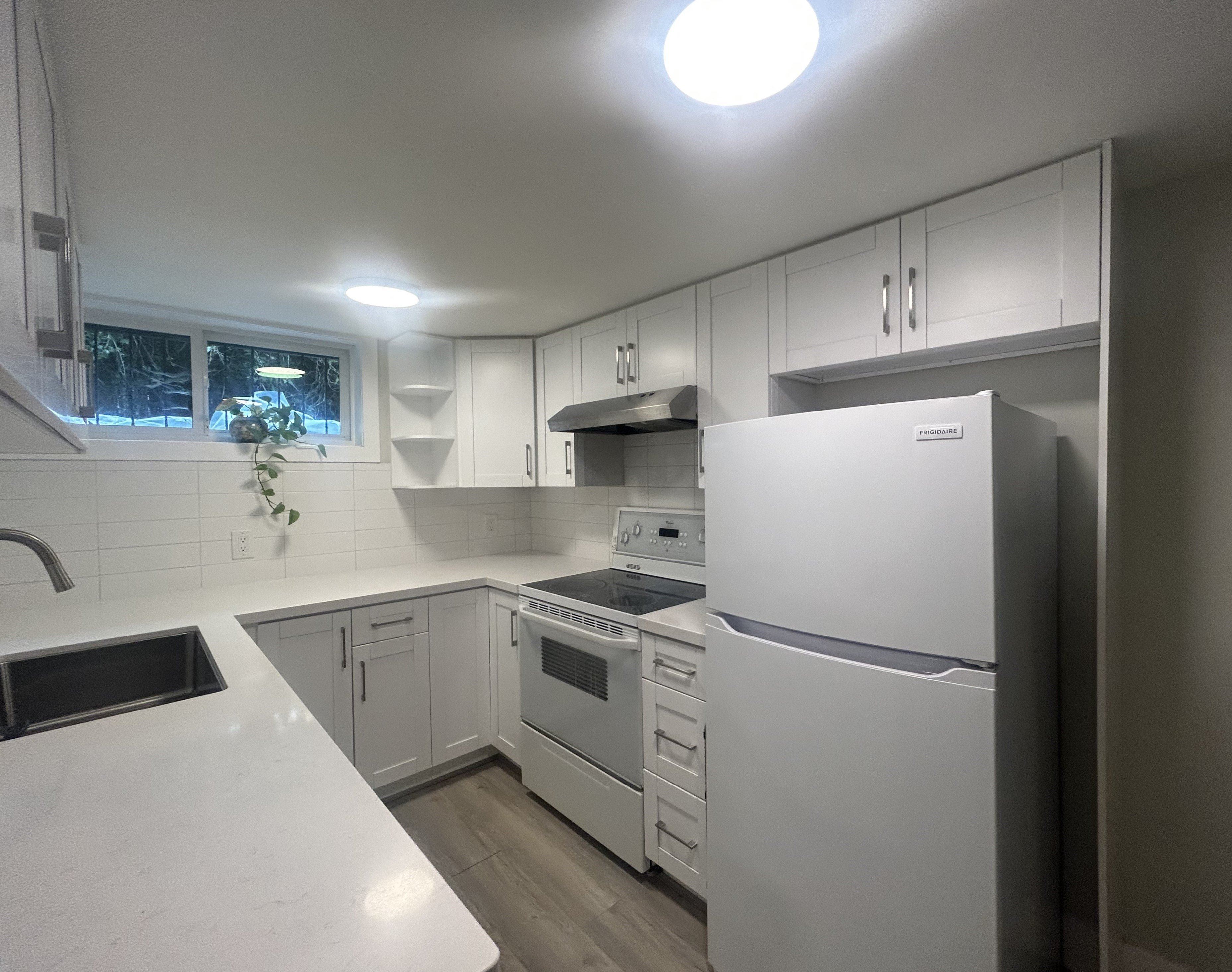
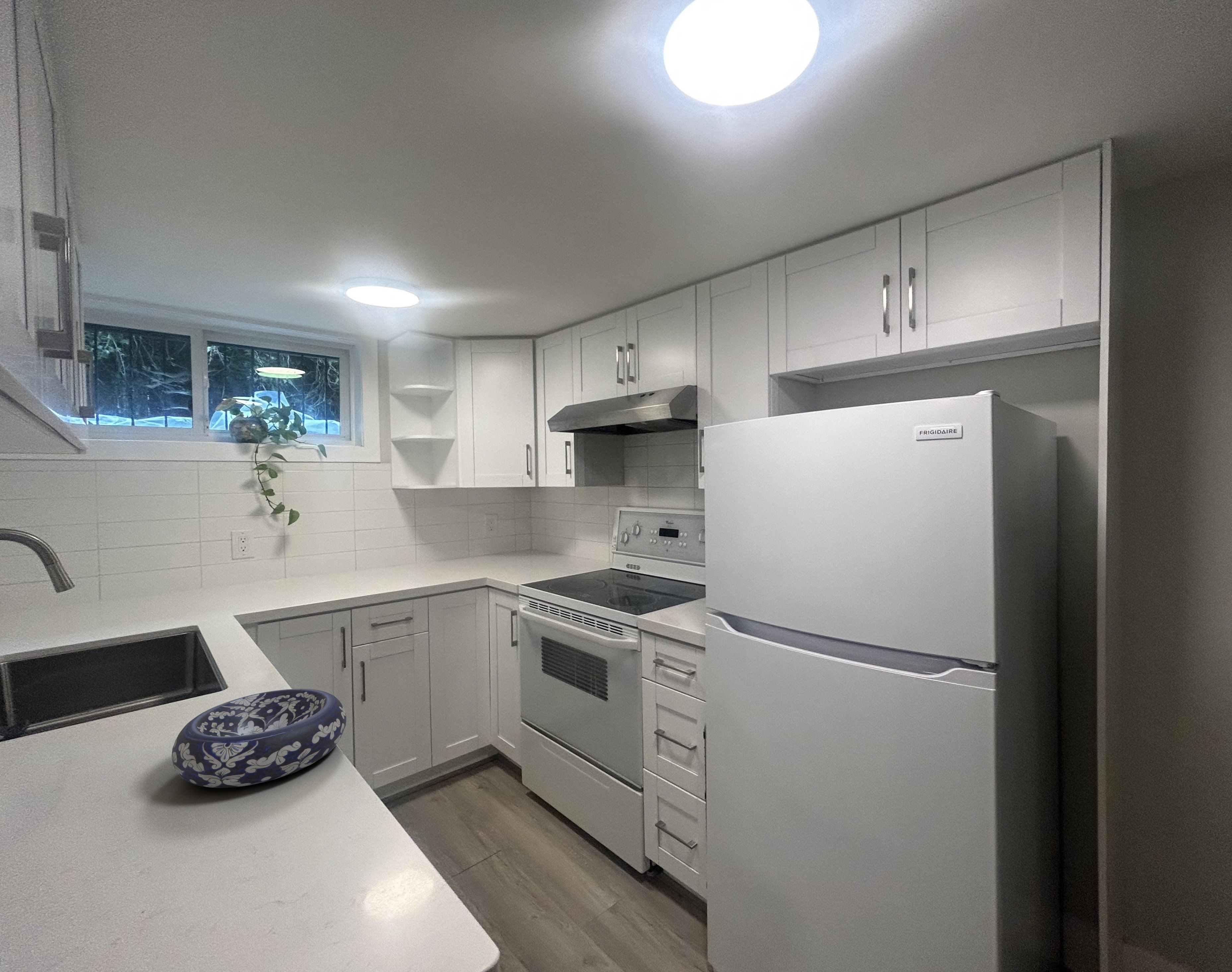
+ decorative bowl (265, 734)
